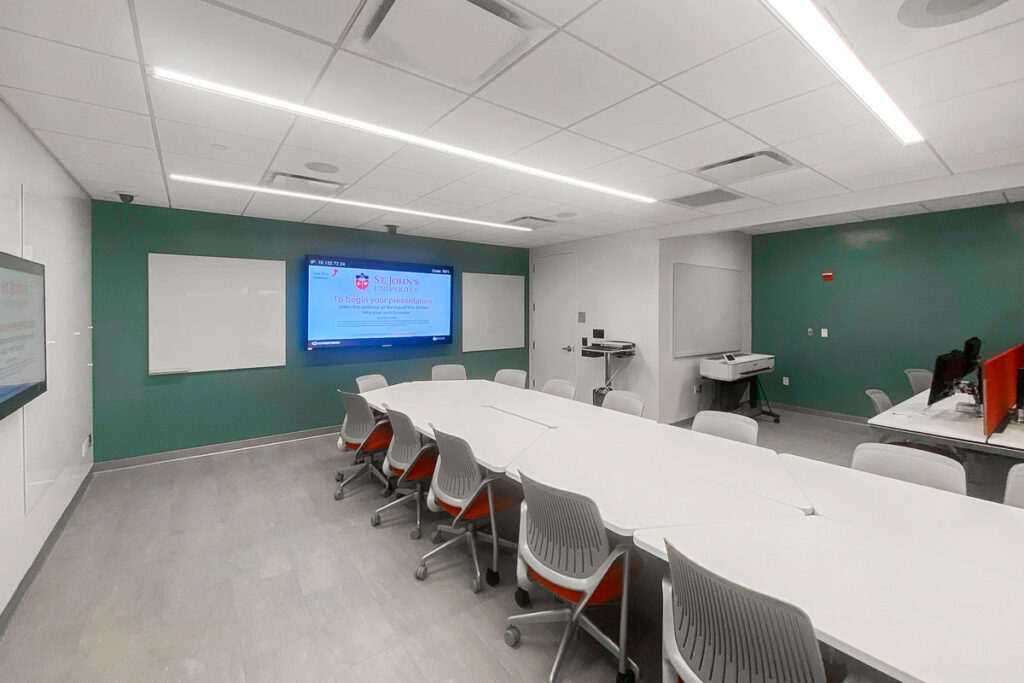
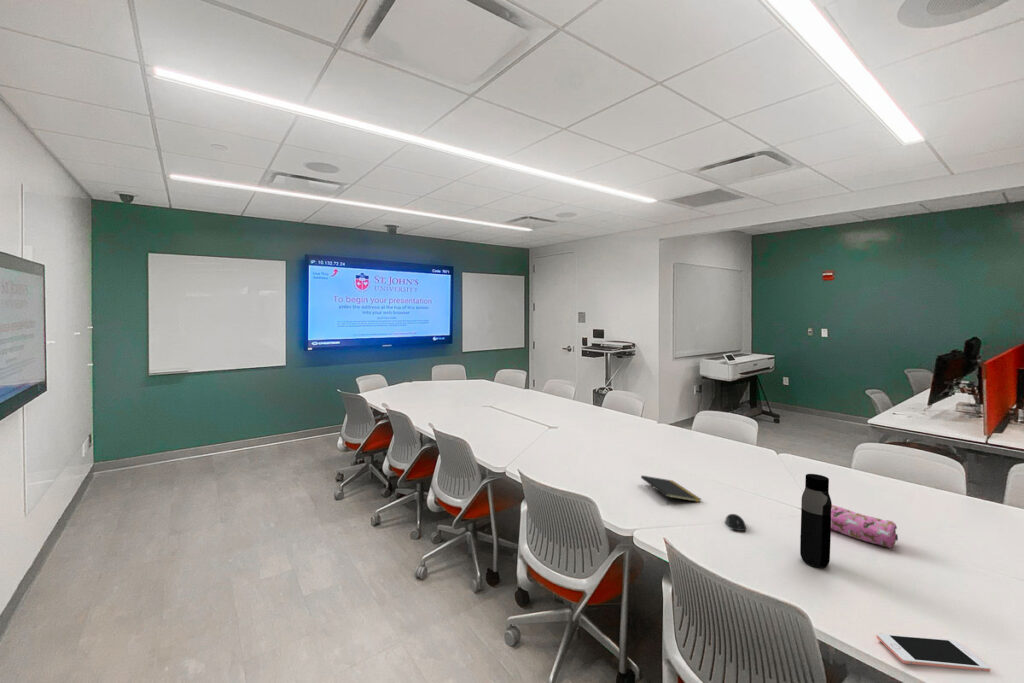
+ notepad (669, 488)
+ cell phone (930, 651)
+ computer mouse (735, 520)
+ pencil case (856, 524)
+ water bottle (815, 519)
